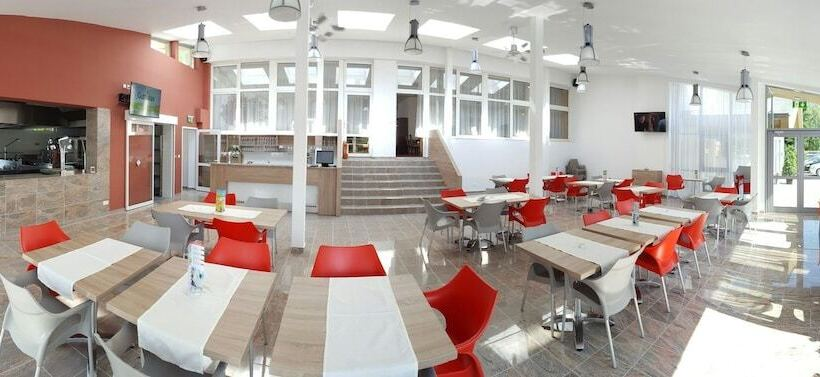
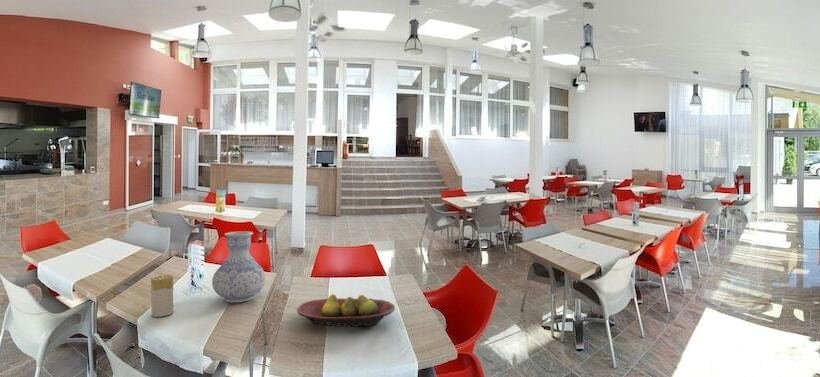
+ candle (162, 295)
+ fruit bowl (346, 308)
+ vase (239, 265)
